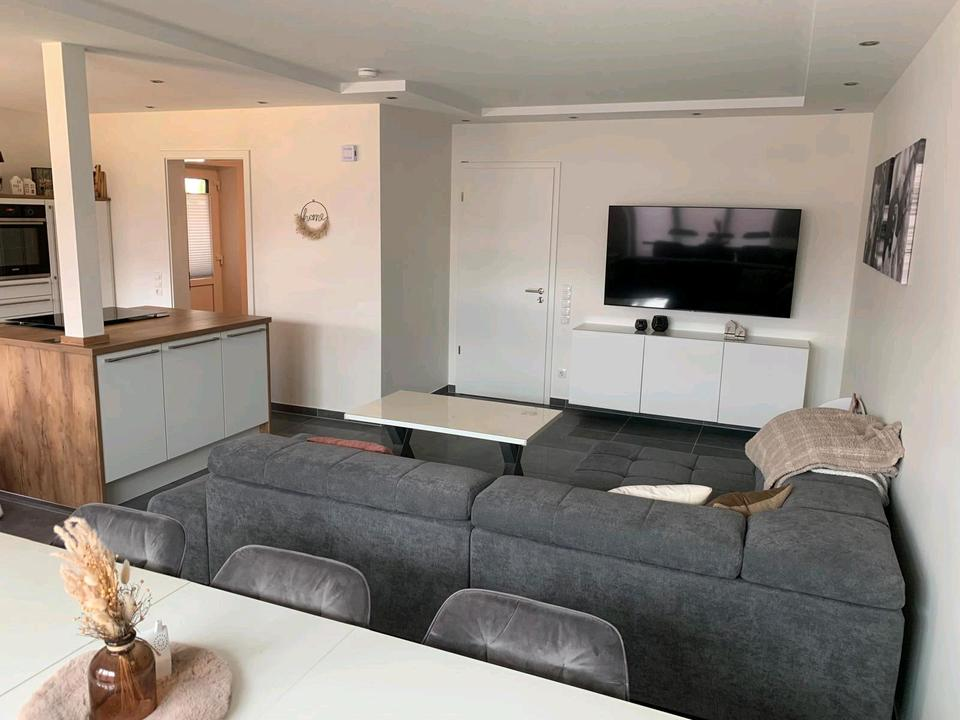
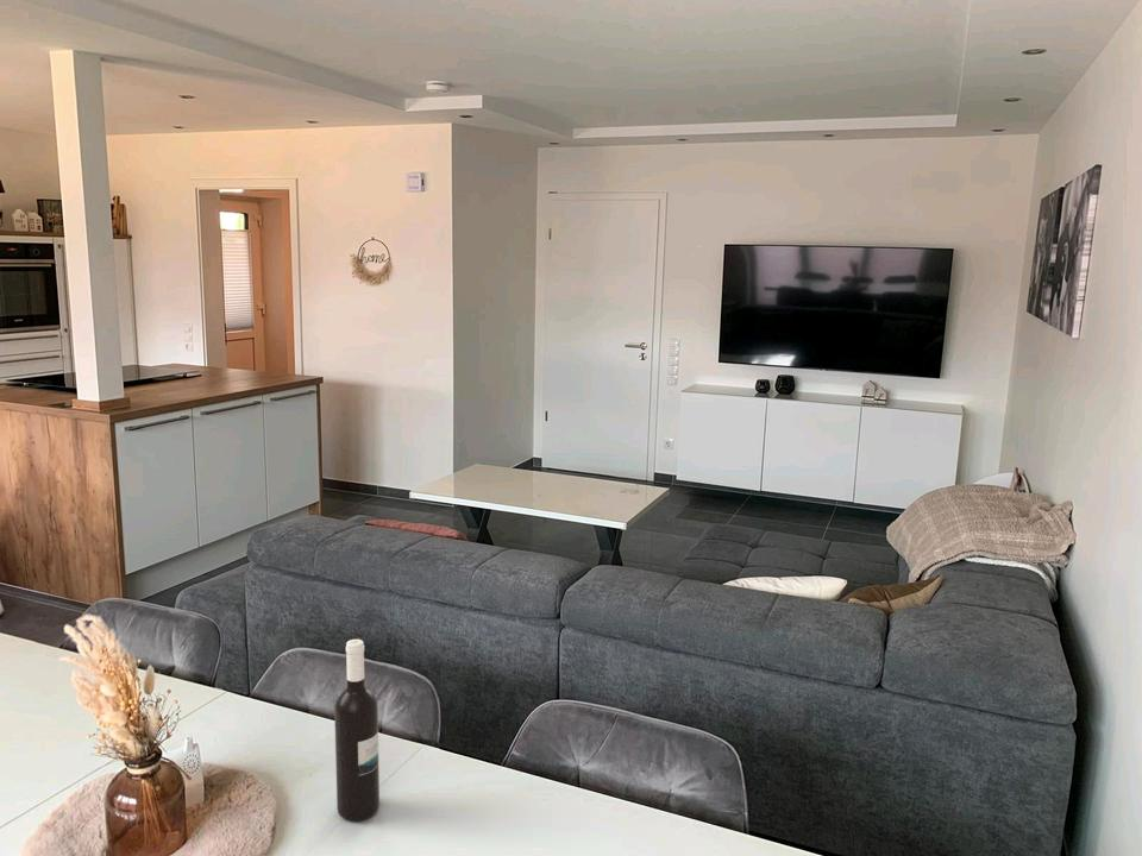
+ wine bottle (356, 726)
